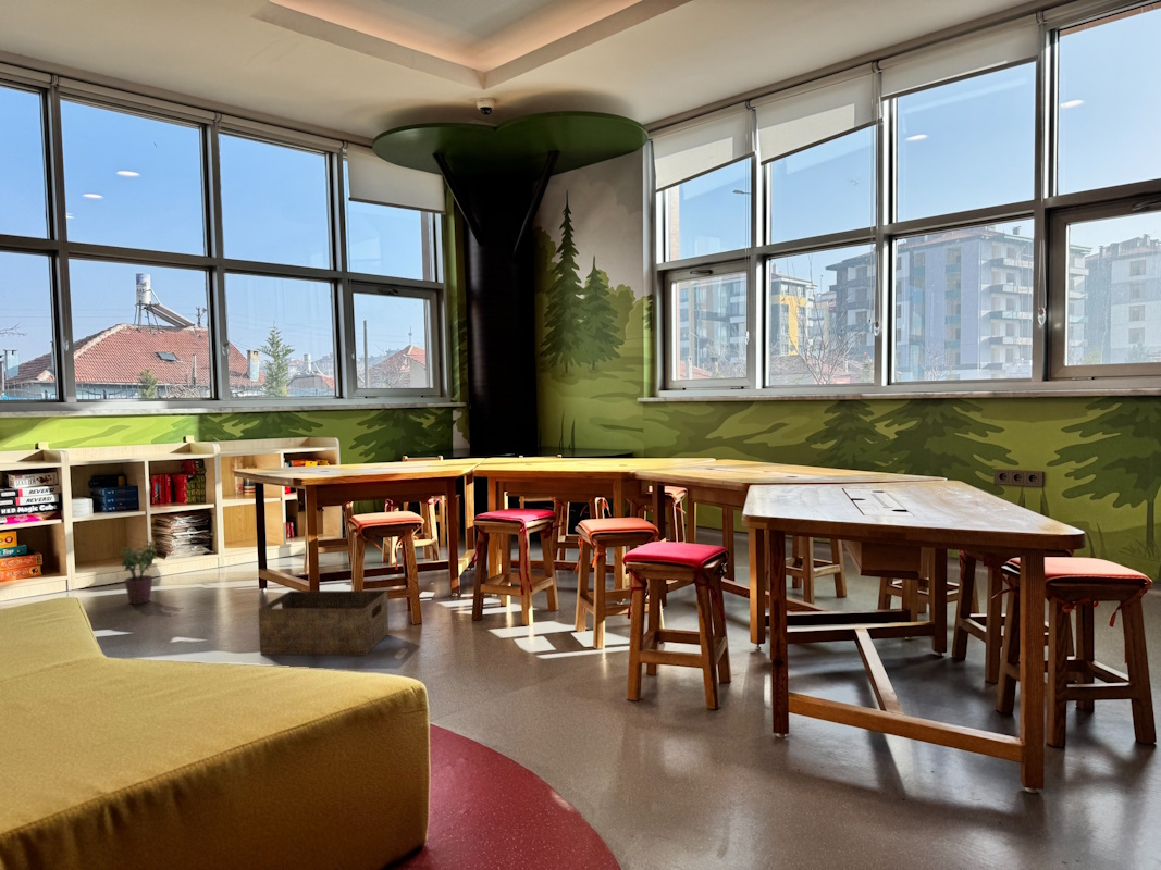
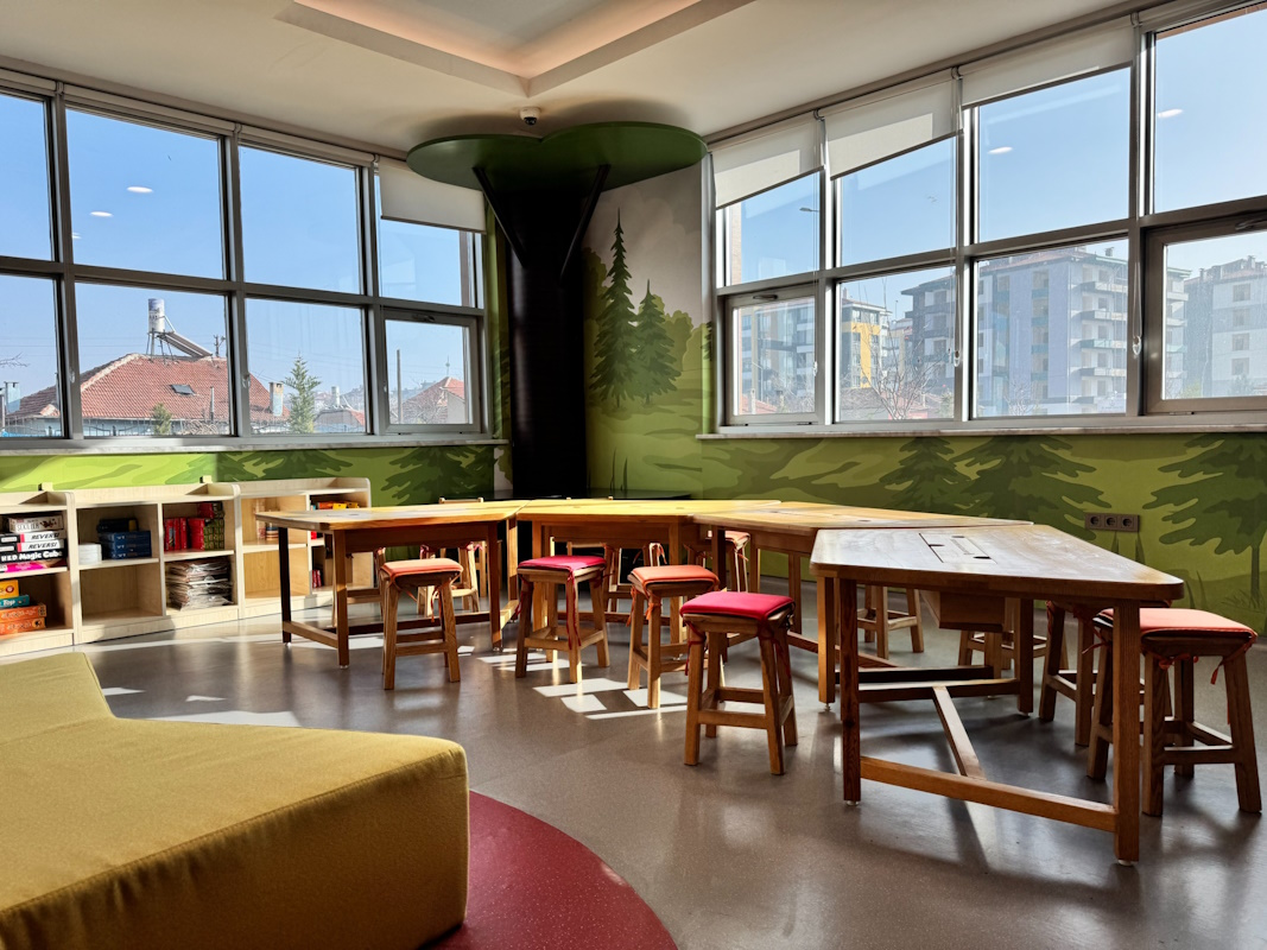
- storage basket (325, 621)
- potted plant (140, 572)
